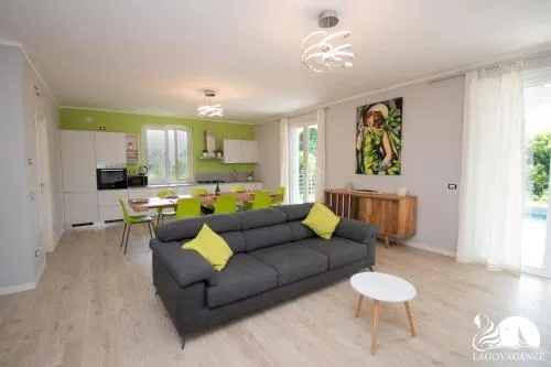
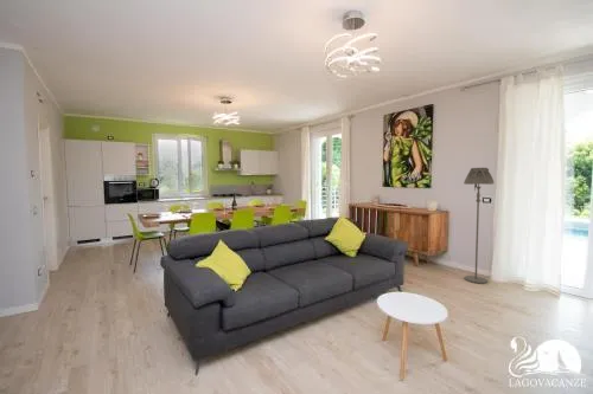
+ floor lamp (477, 224)
